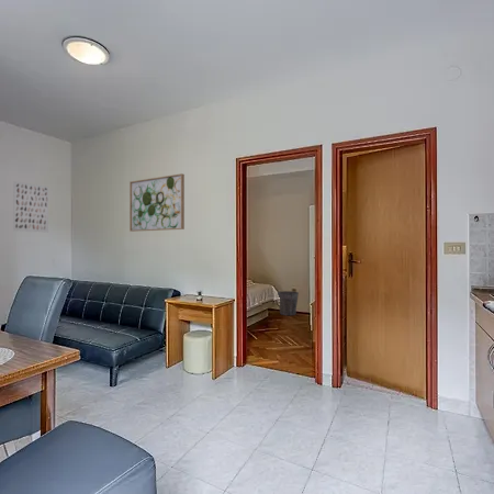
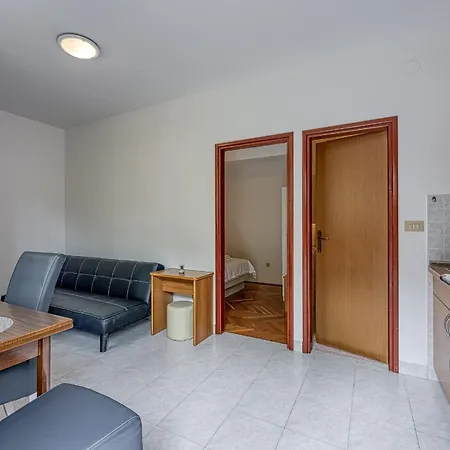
- wall art (31, 207)
- wall art (155, 203)
- waste bin (288, 303)
